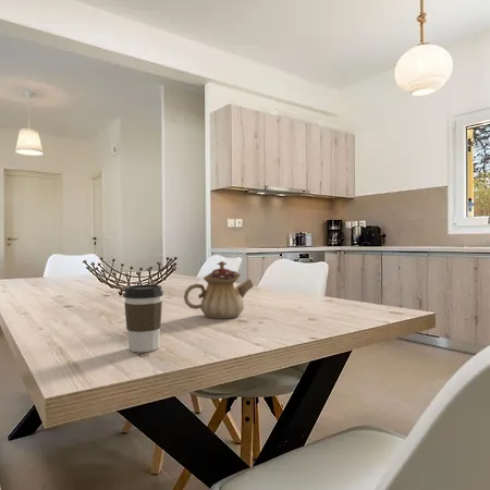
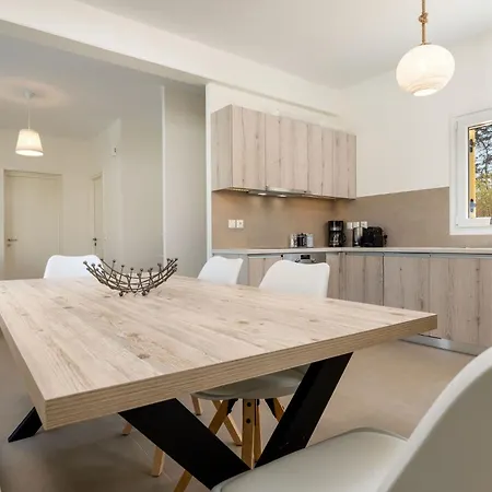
- teapot (219, 287)
- coffee cup (144, 317)
